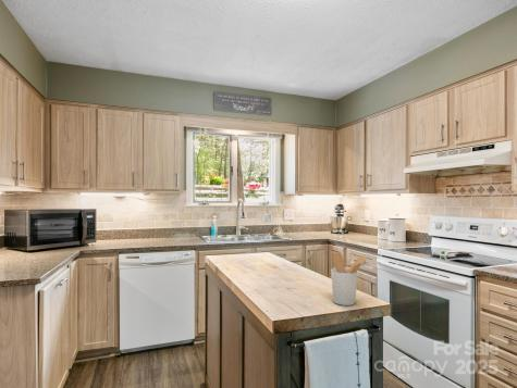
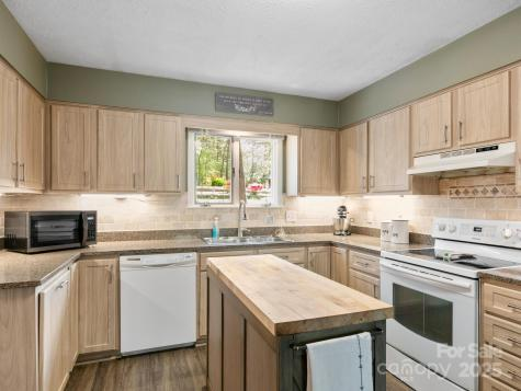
- utensil holder (349, 277)
